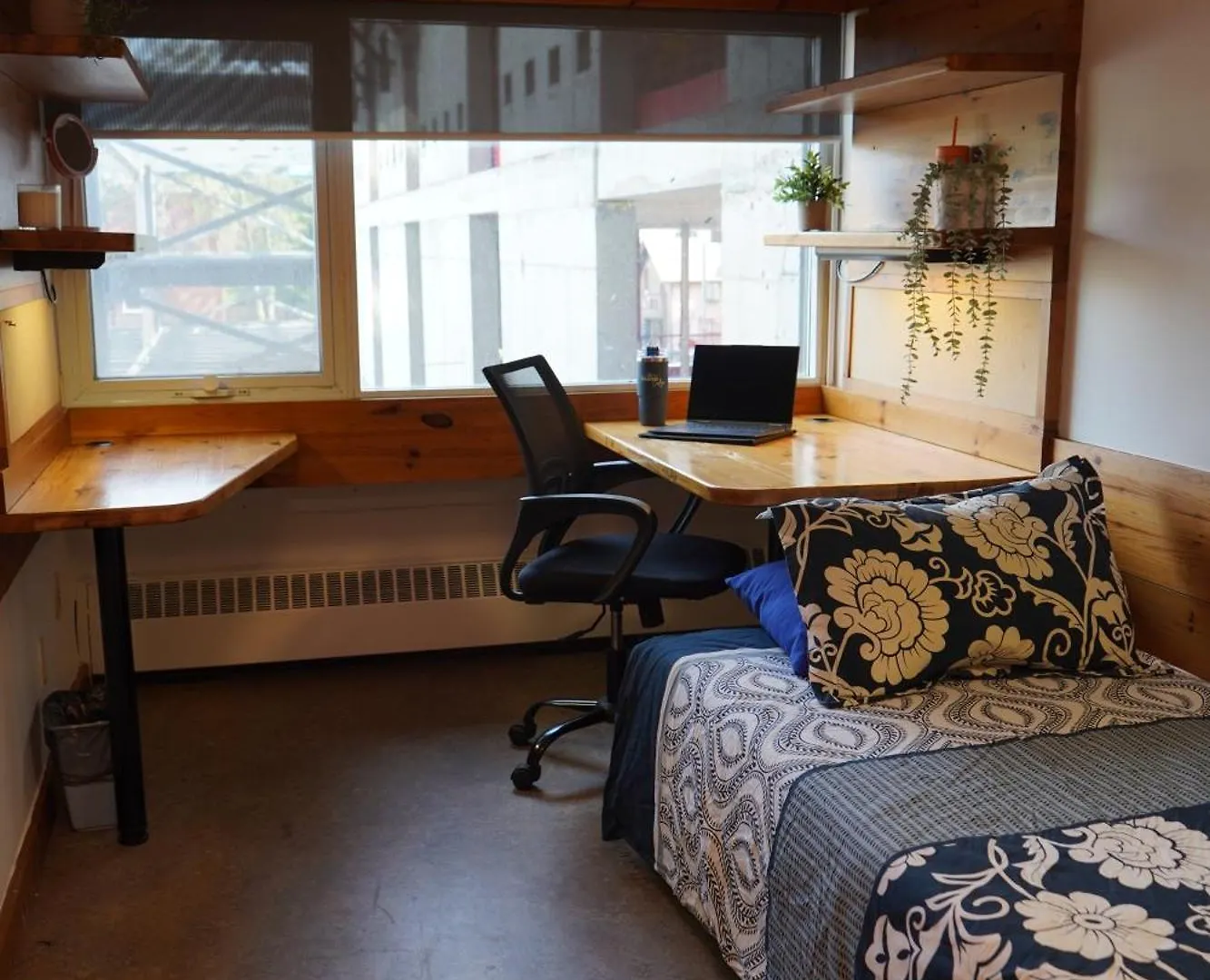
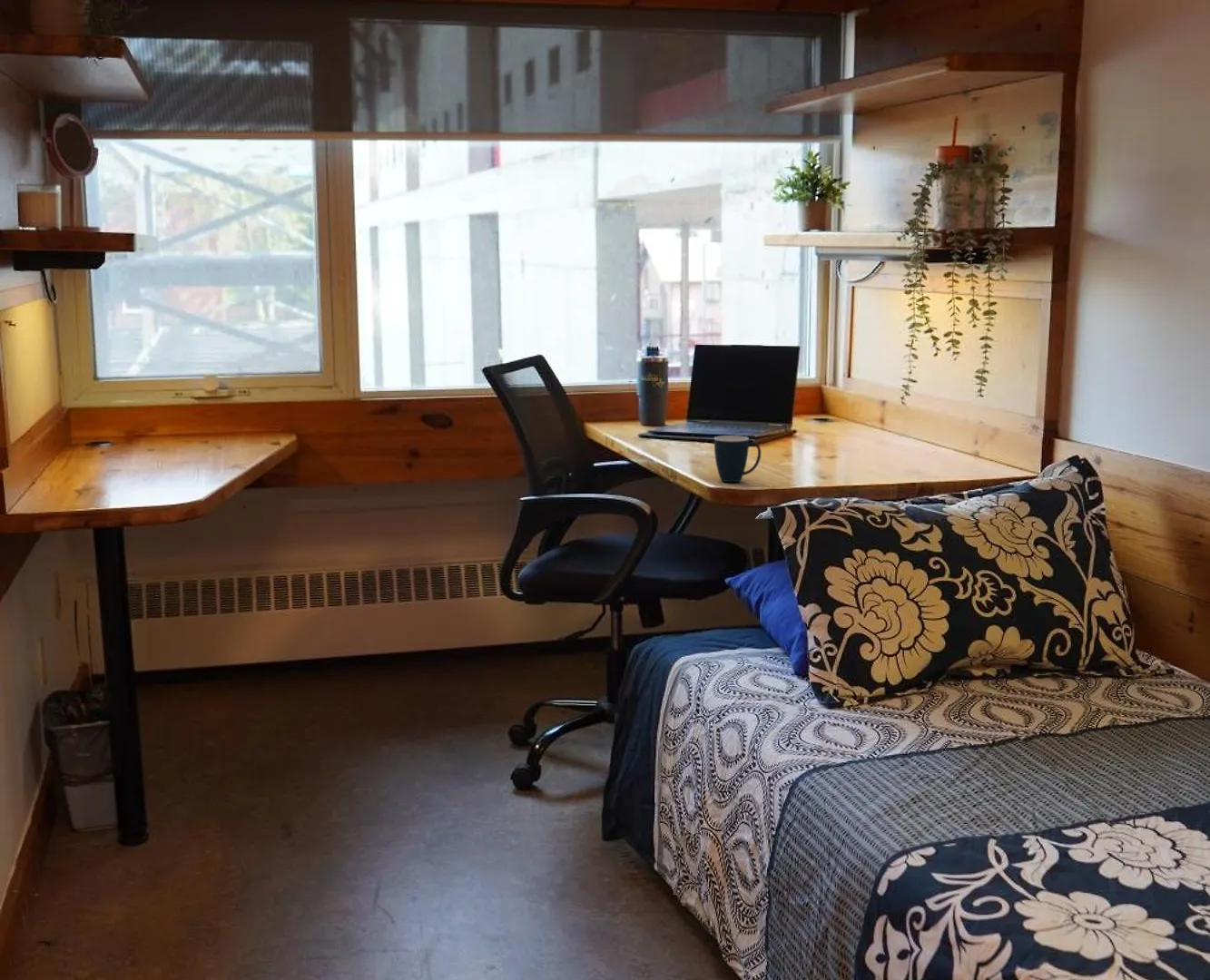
+ mug (737, 459)
